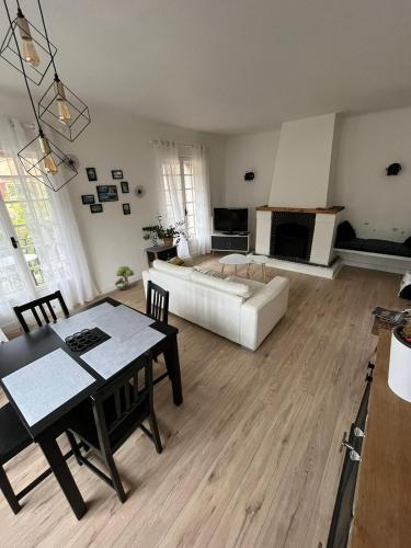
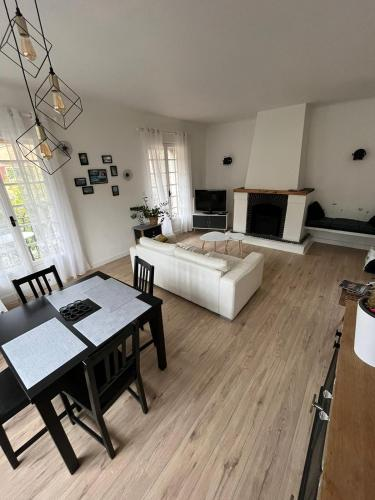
- decorative tree (124, 277)
